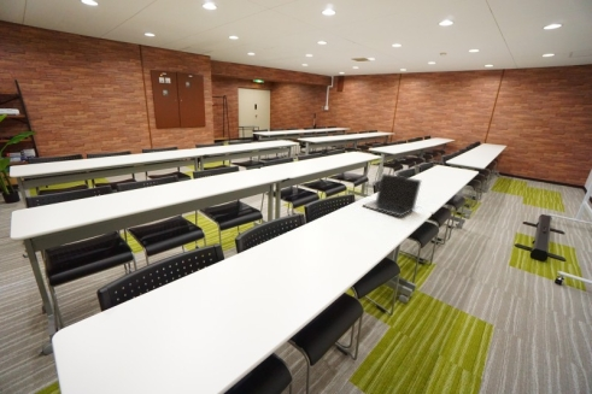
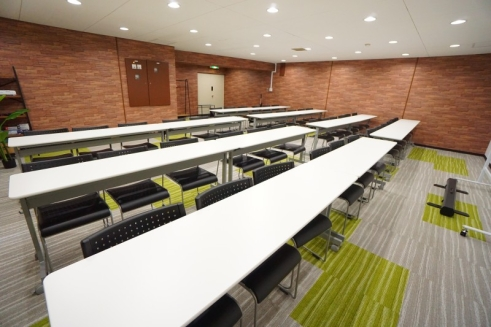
- laptop (391, 193)
